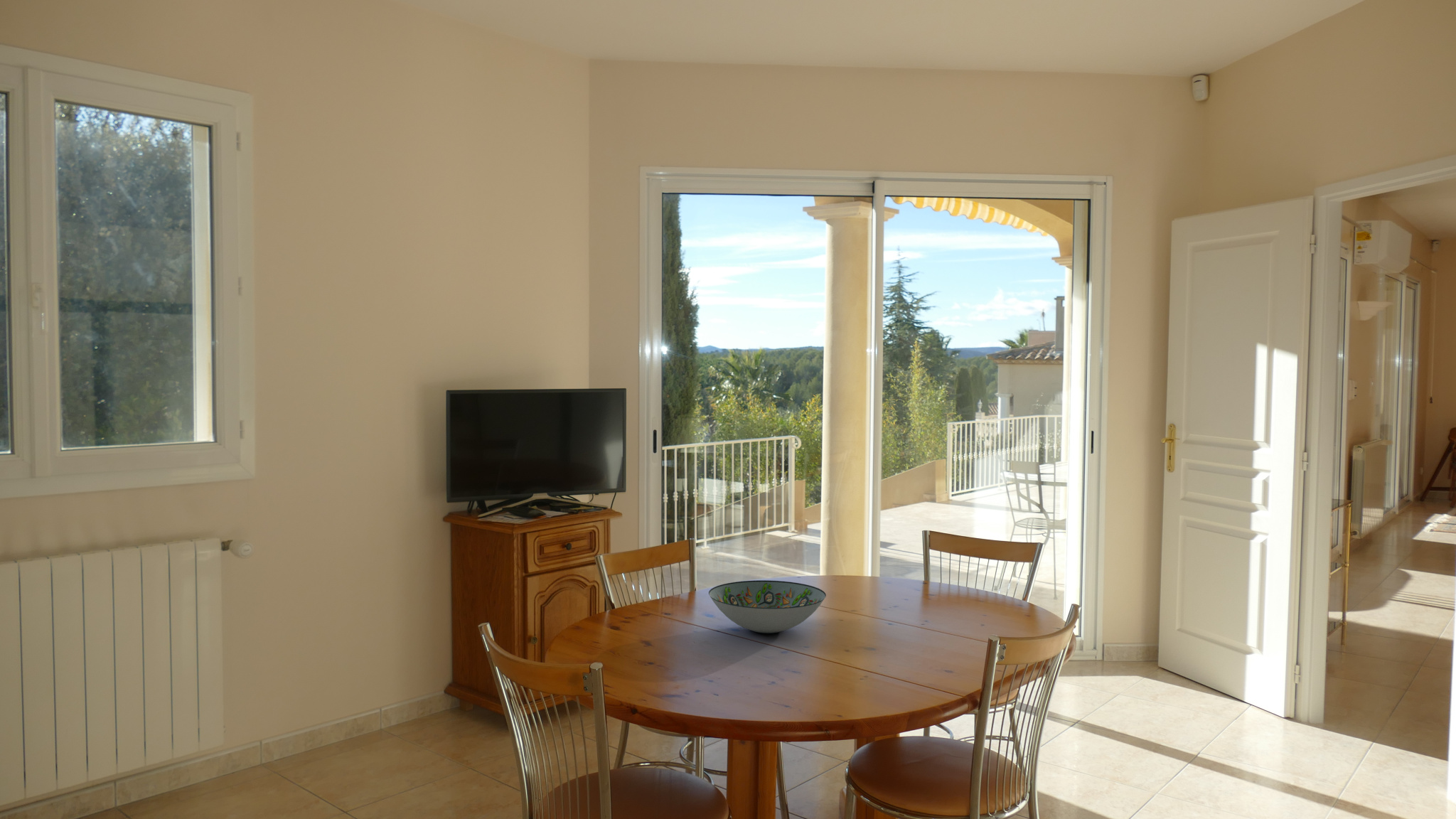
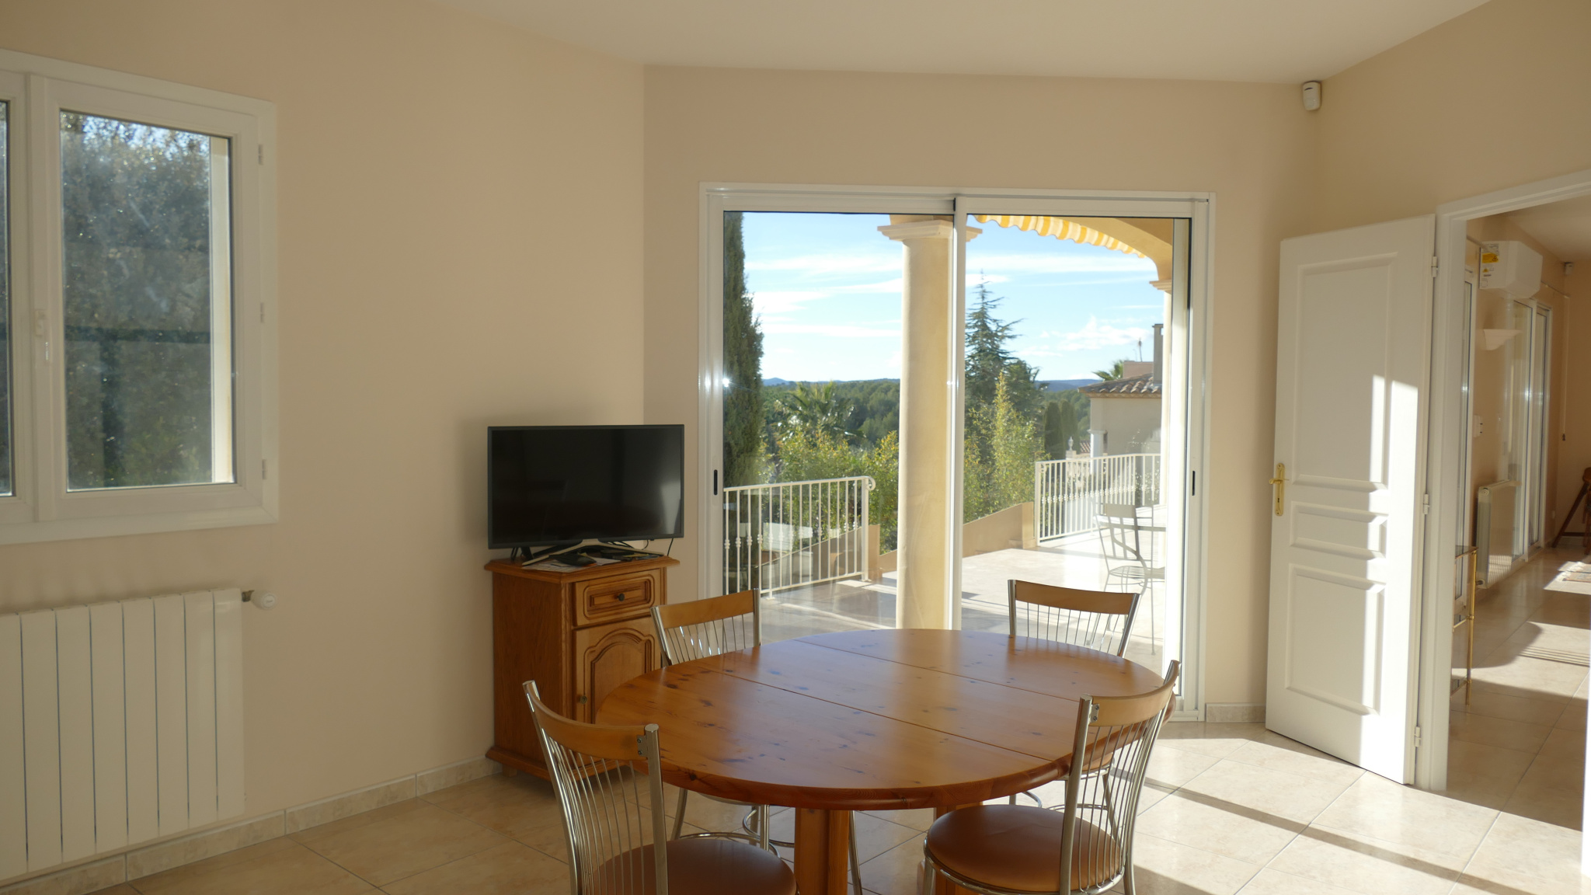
- decorative bowl (766, 611)
